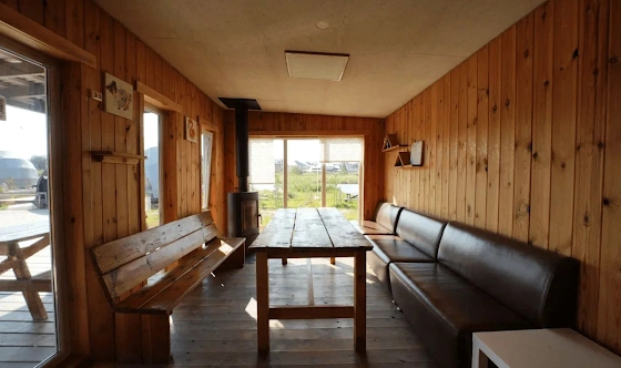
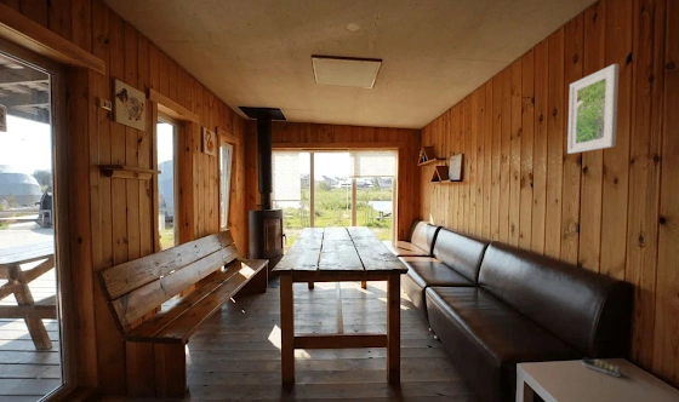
+ remote control (600, 366)
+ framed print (590, 113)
